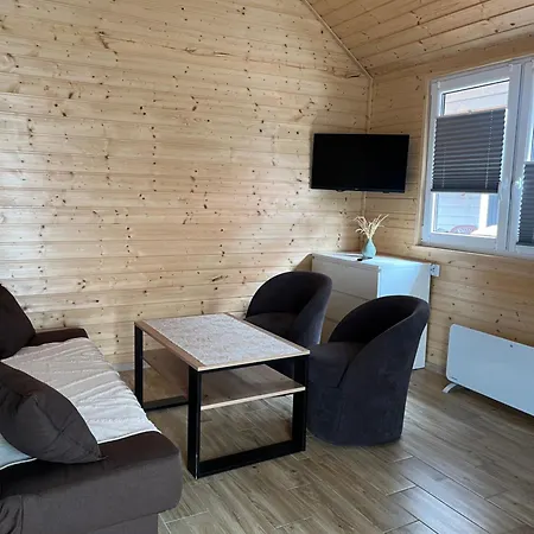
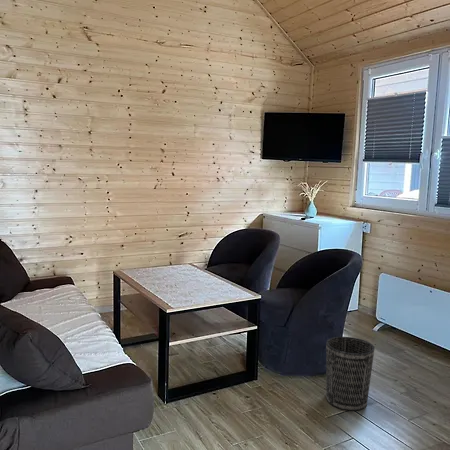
+ wastebasket (348, 372)
